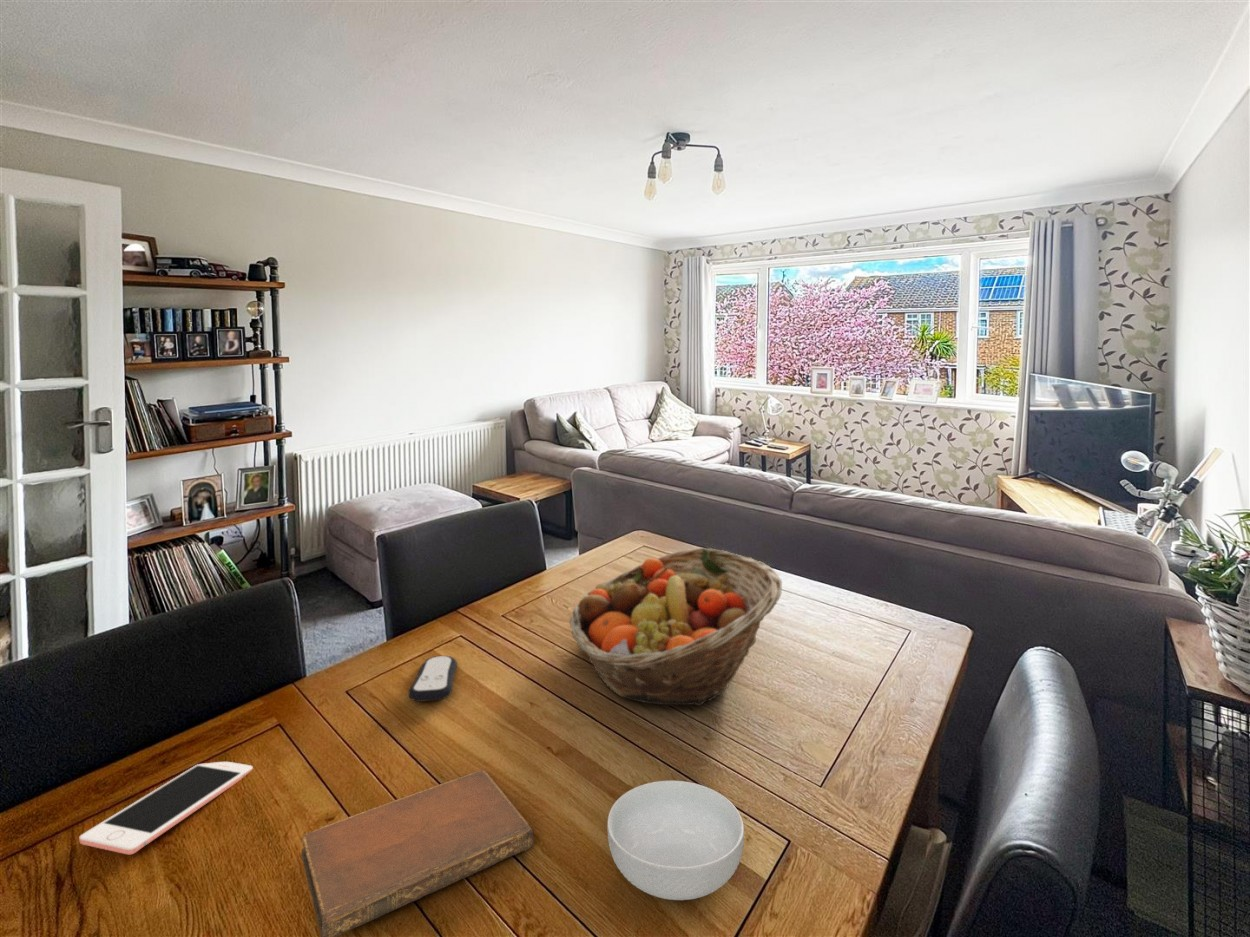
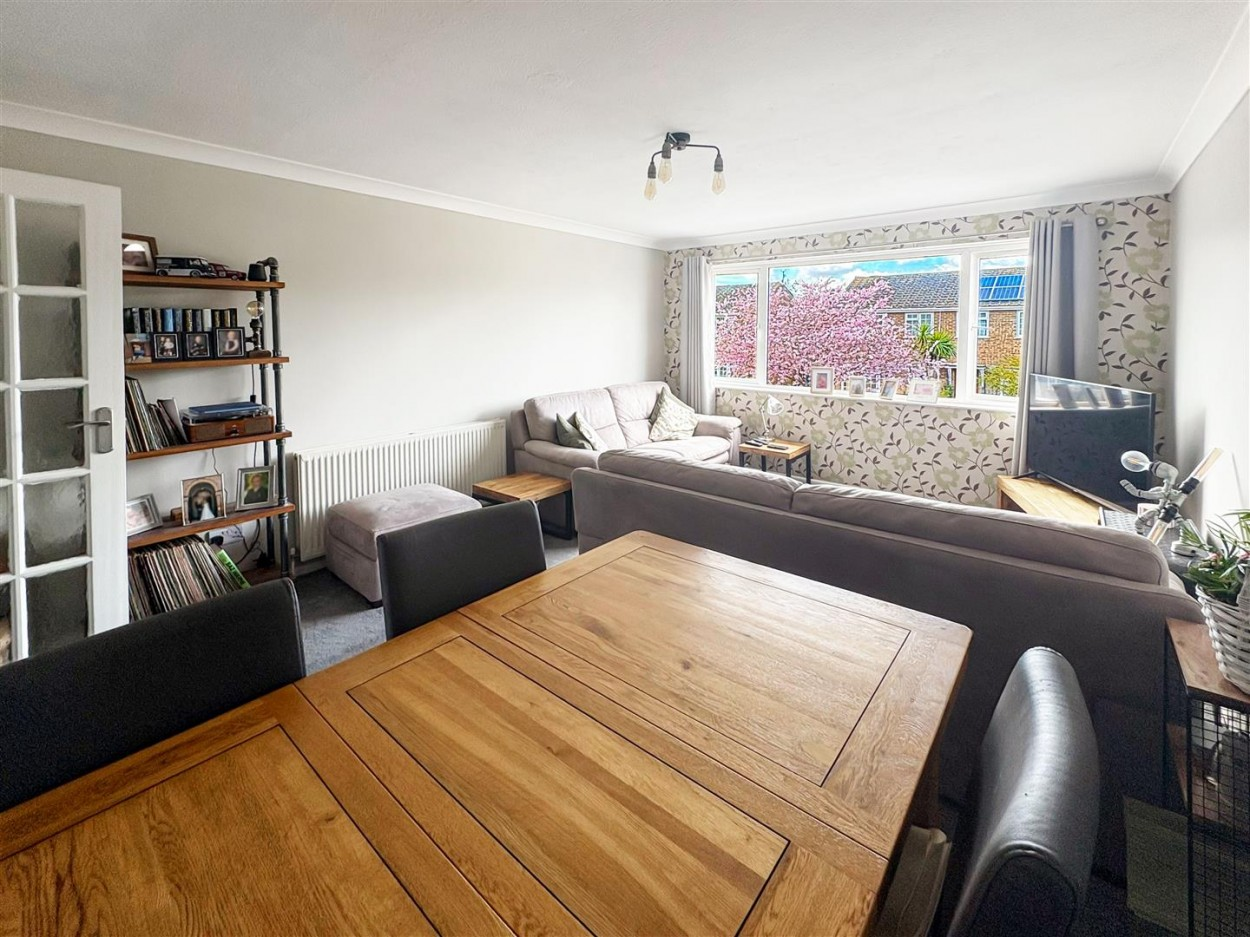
- fruit basket (671, 615)
- cereal bowl (674, 845)
- remote control (435, 676)
- cell phone (174, 801)
- notebook (418, 841)
